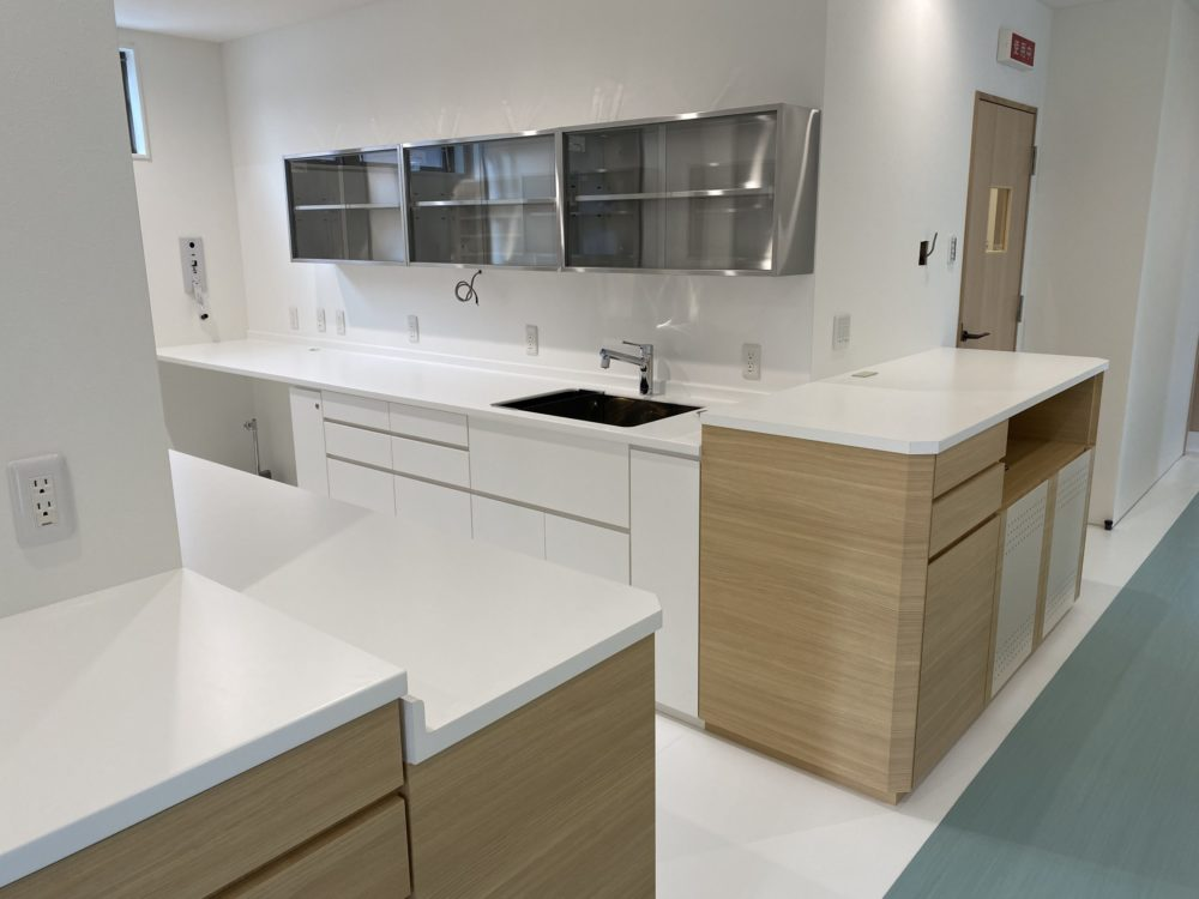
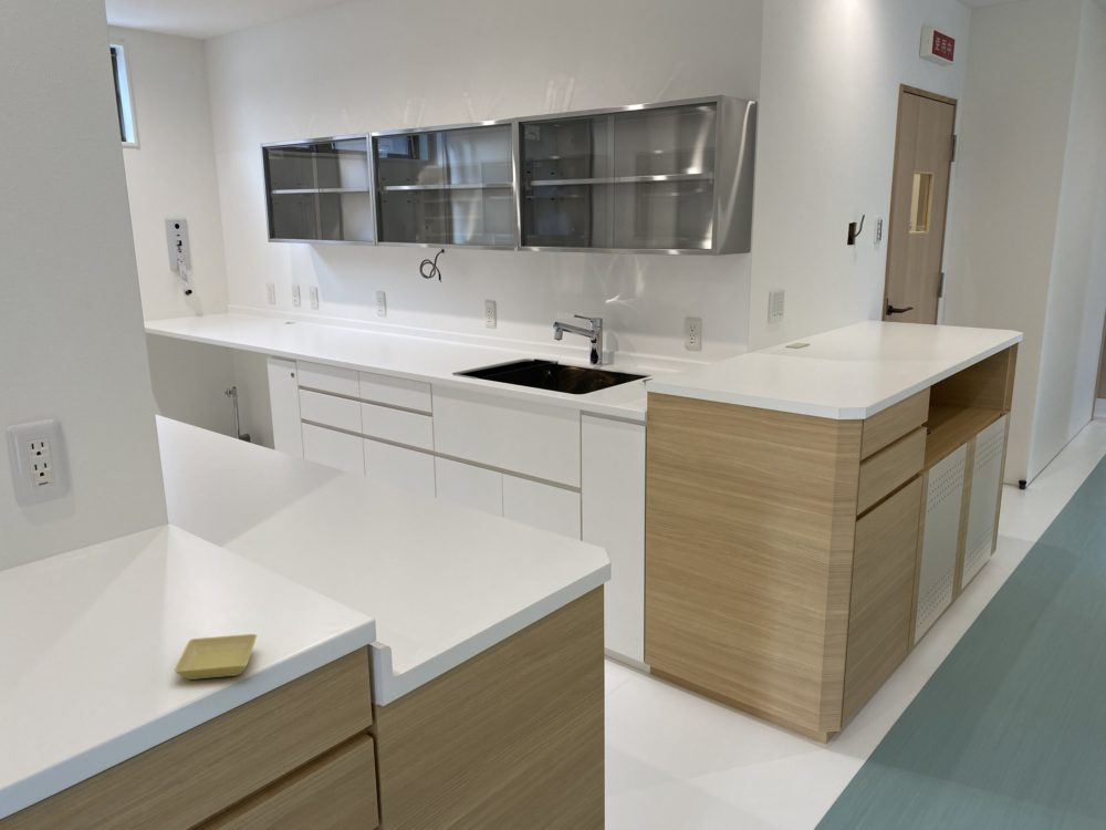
+ saucer (218, 658)
